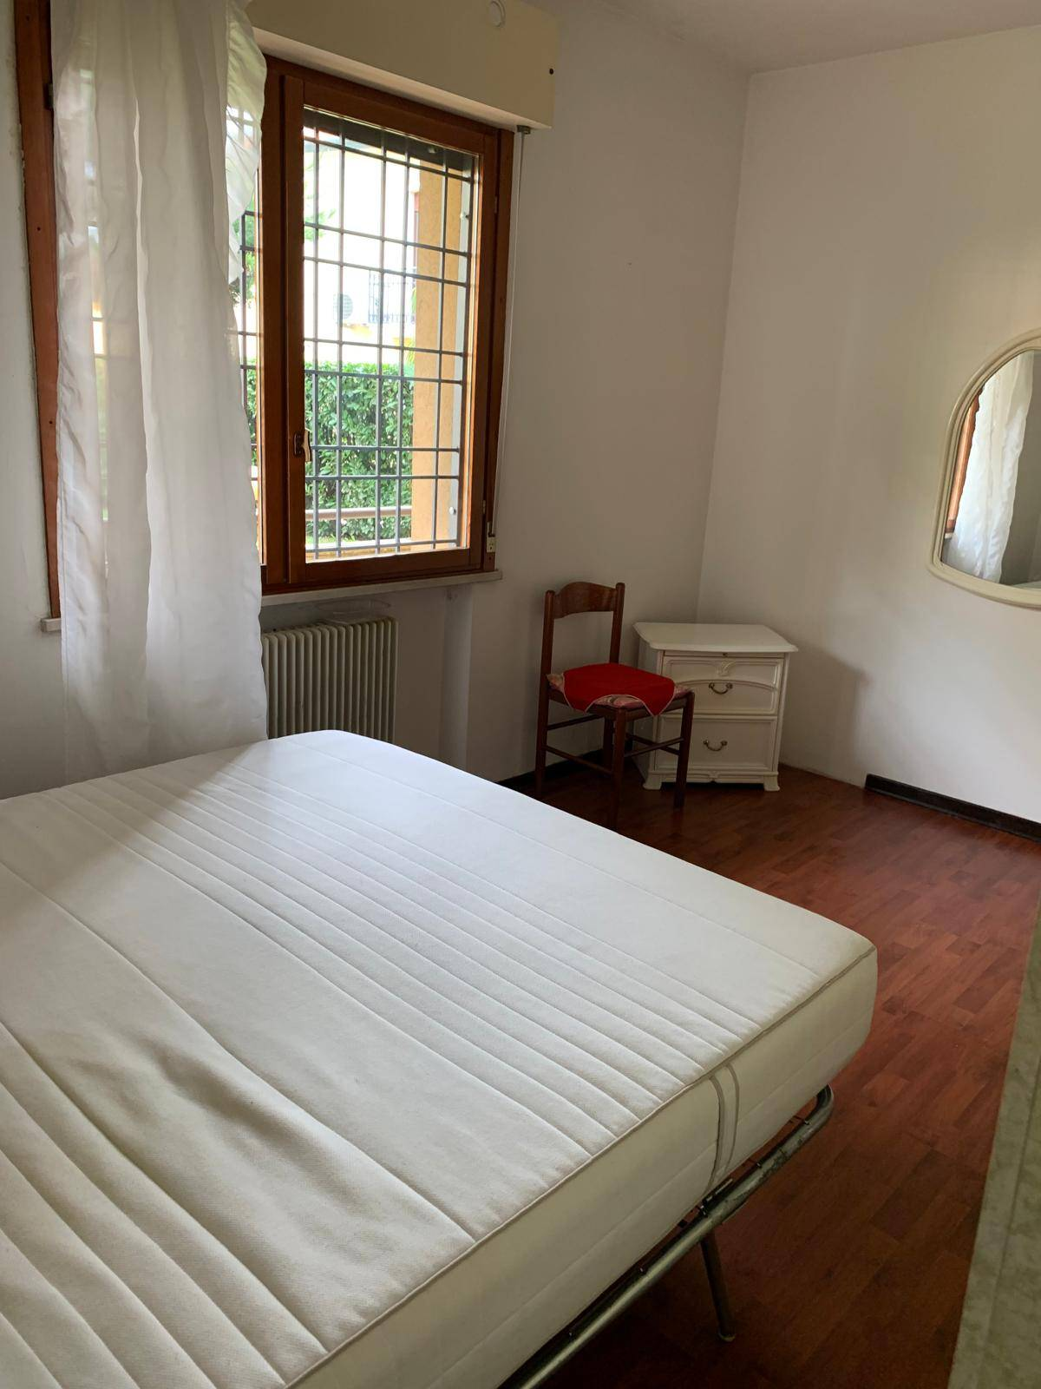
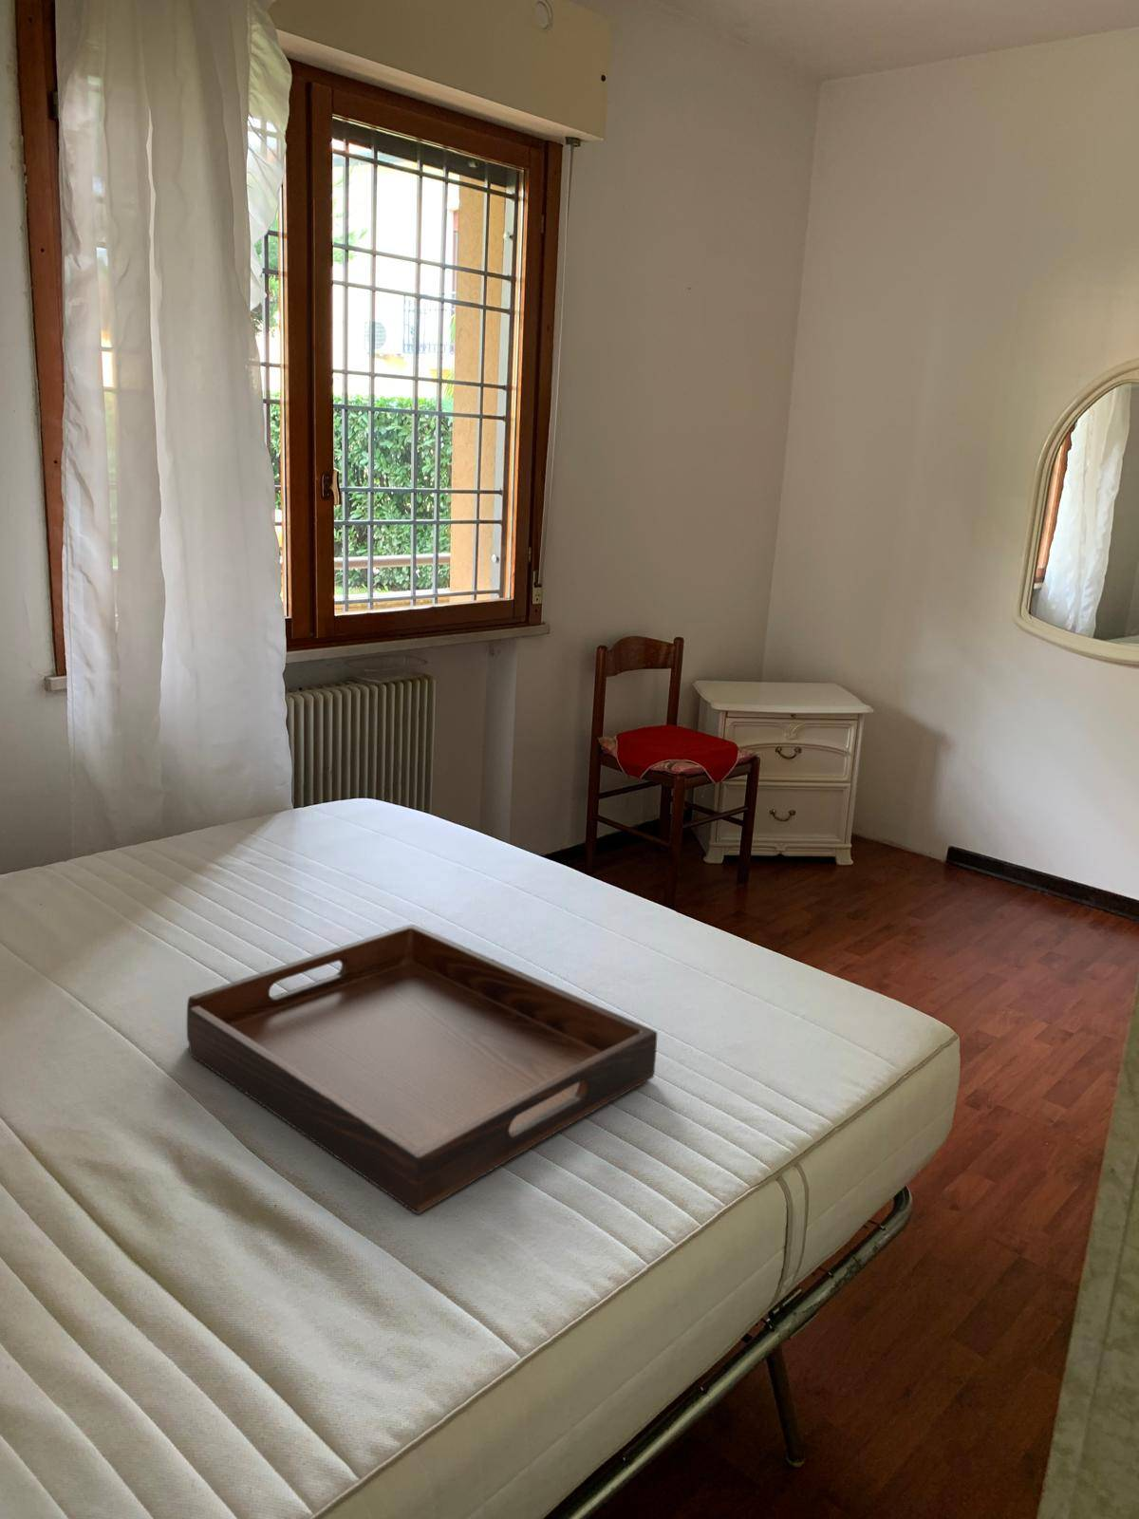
+ serving tray (414, 1038)
